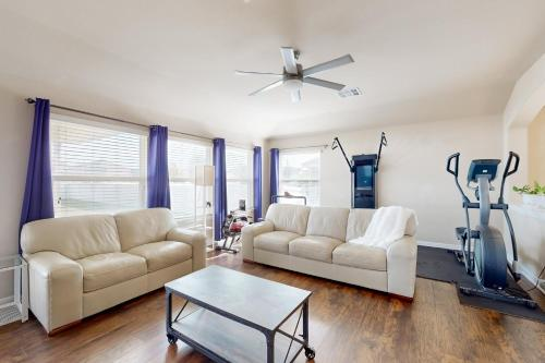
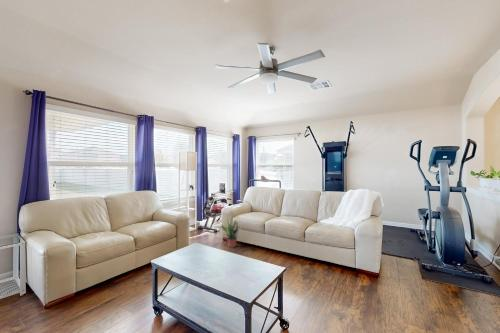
+ potted plant (231, 232)
